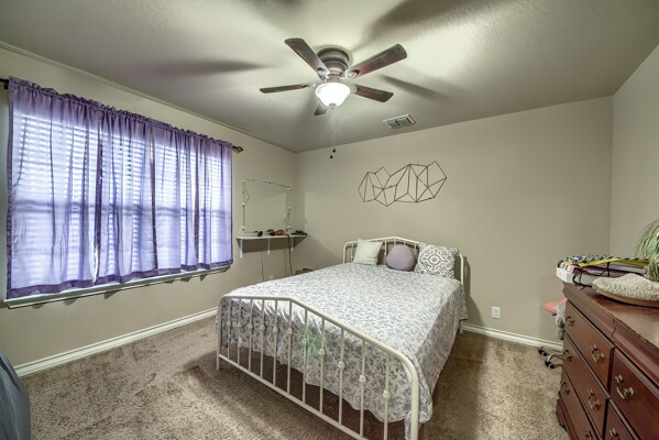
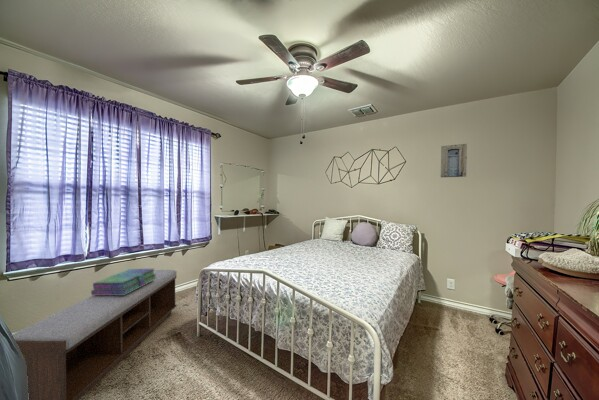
+ wall art (453, 161)
+ stack of books (126, 281)
+ bench (117, 319)
